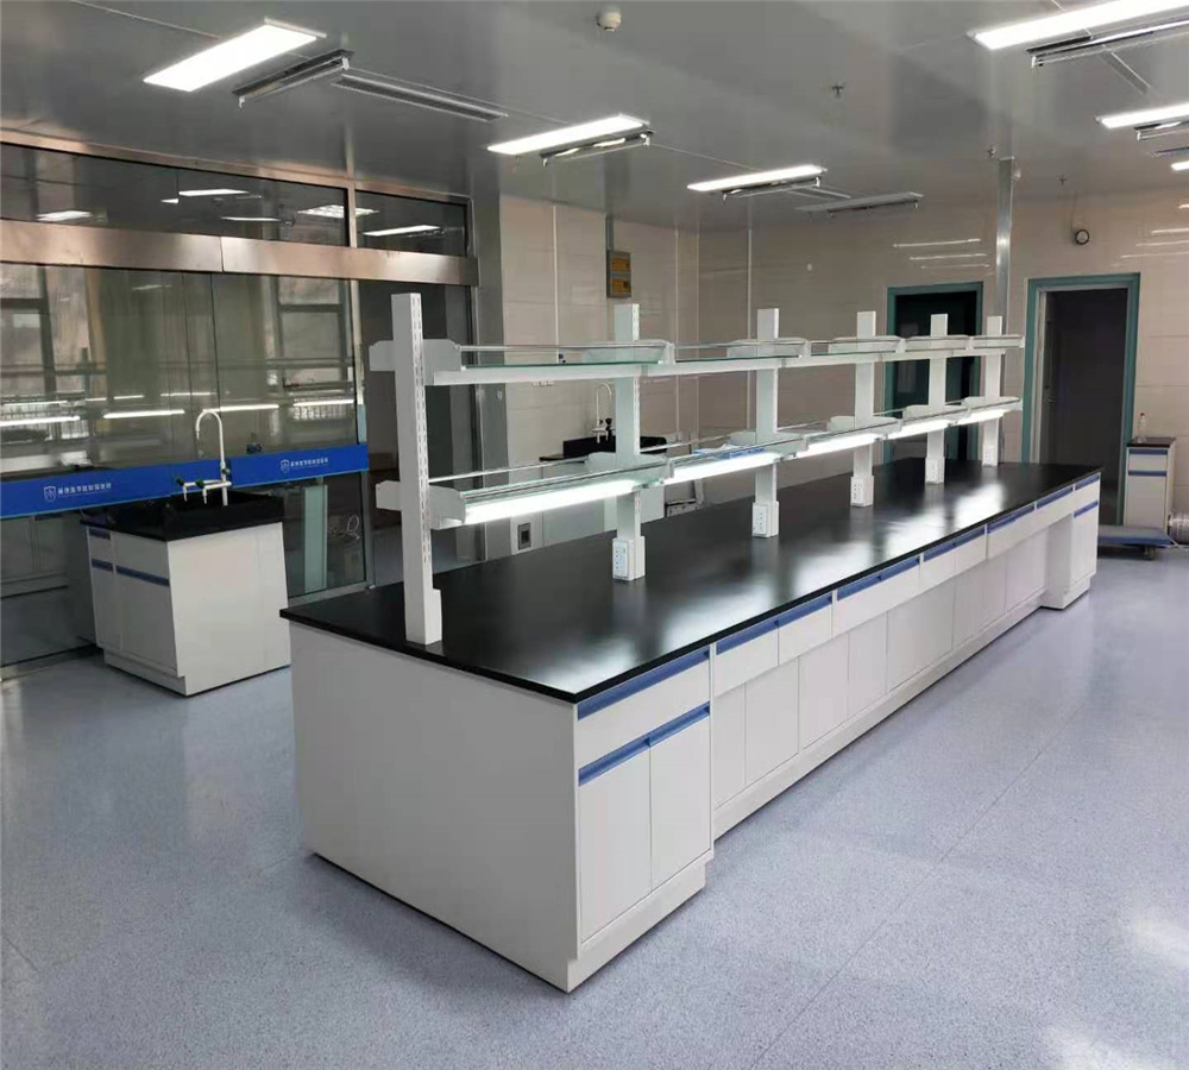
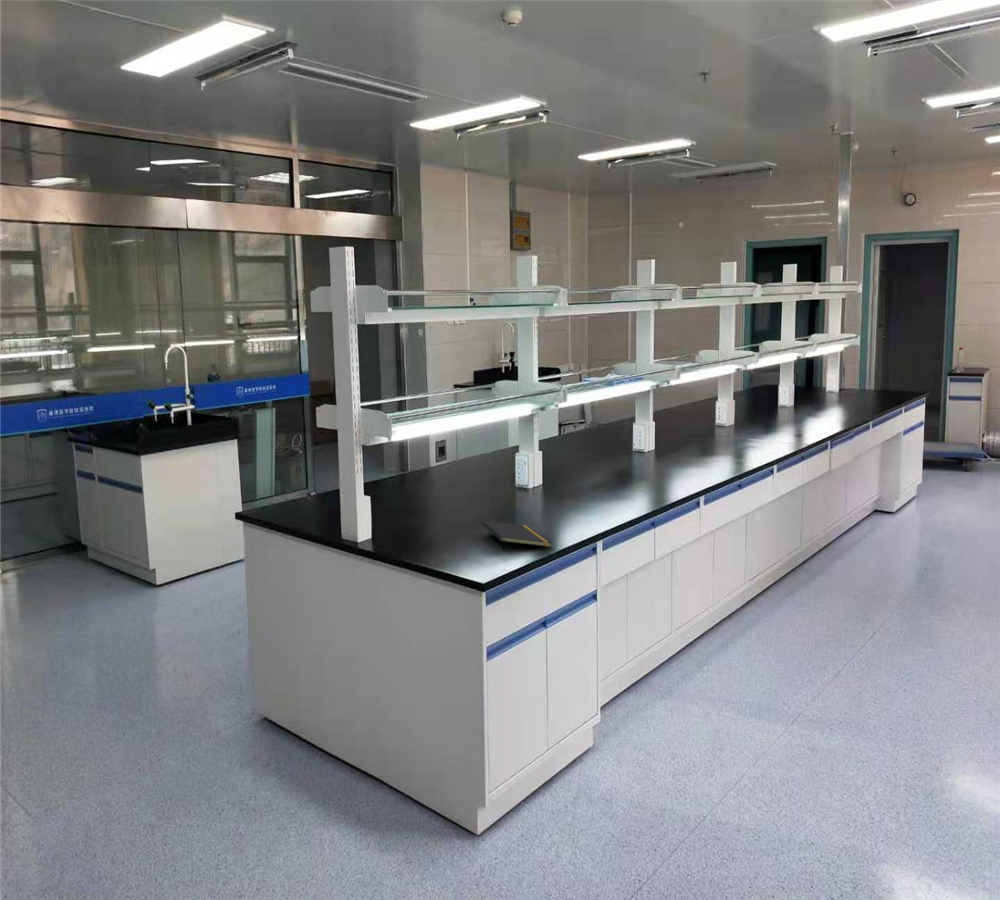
+ notepad (515, 533)
